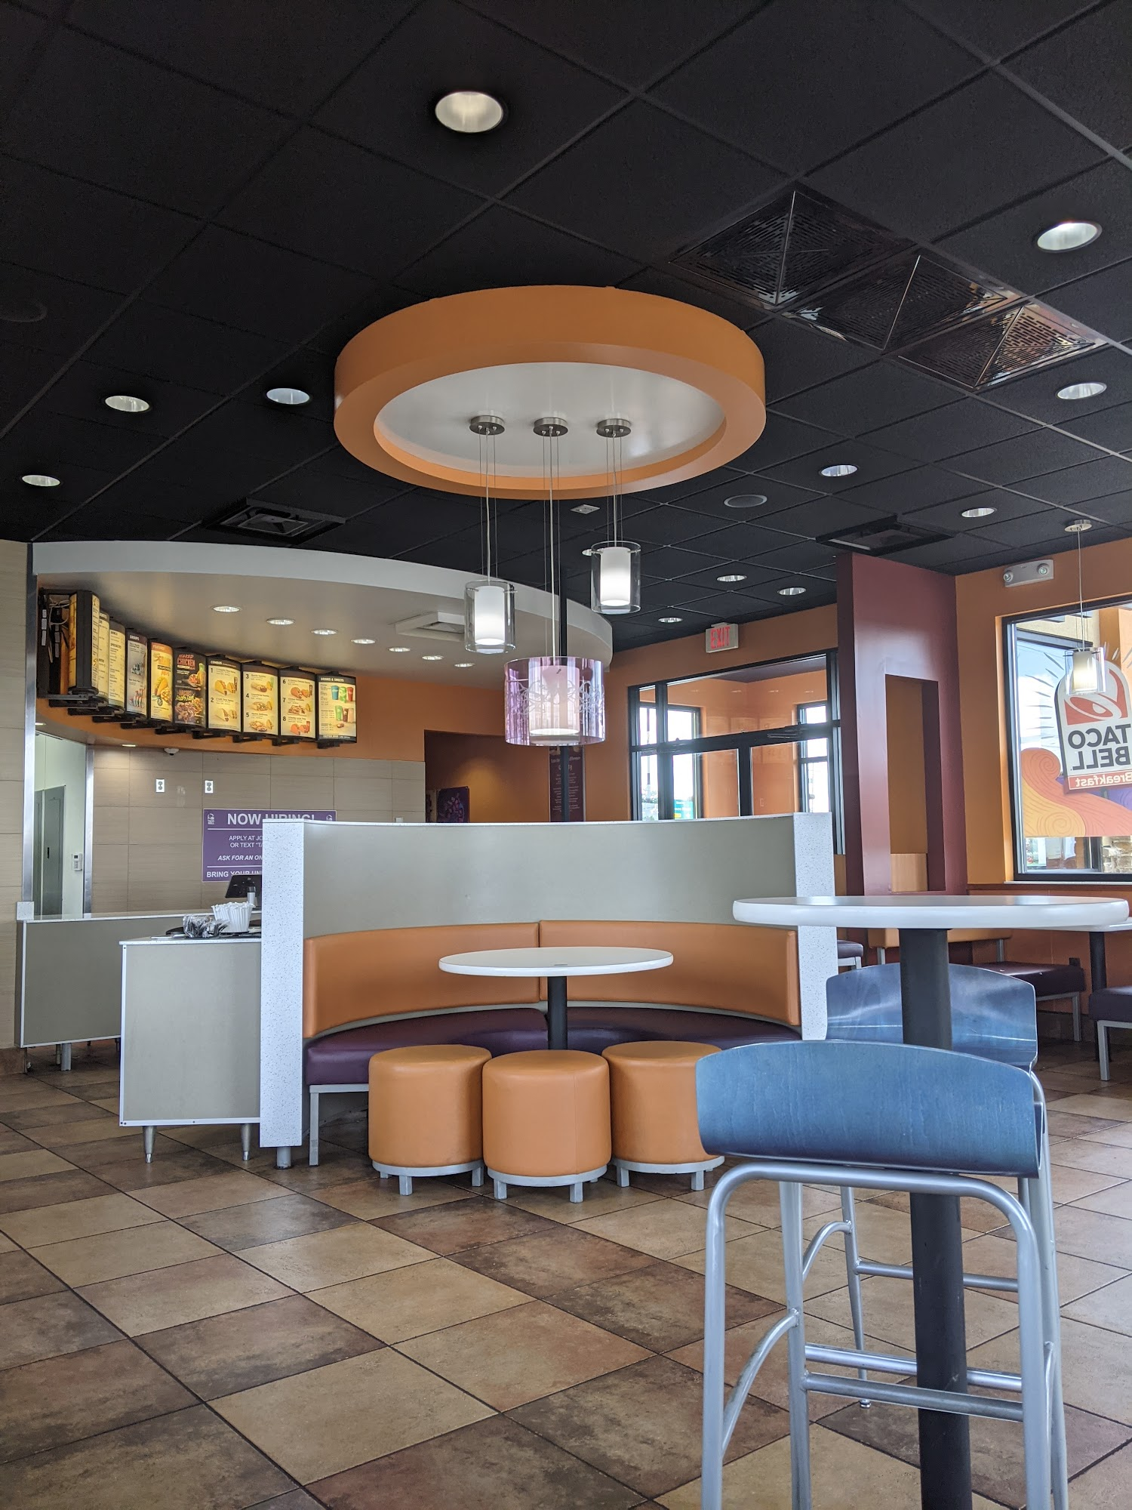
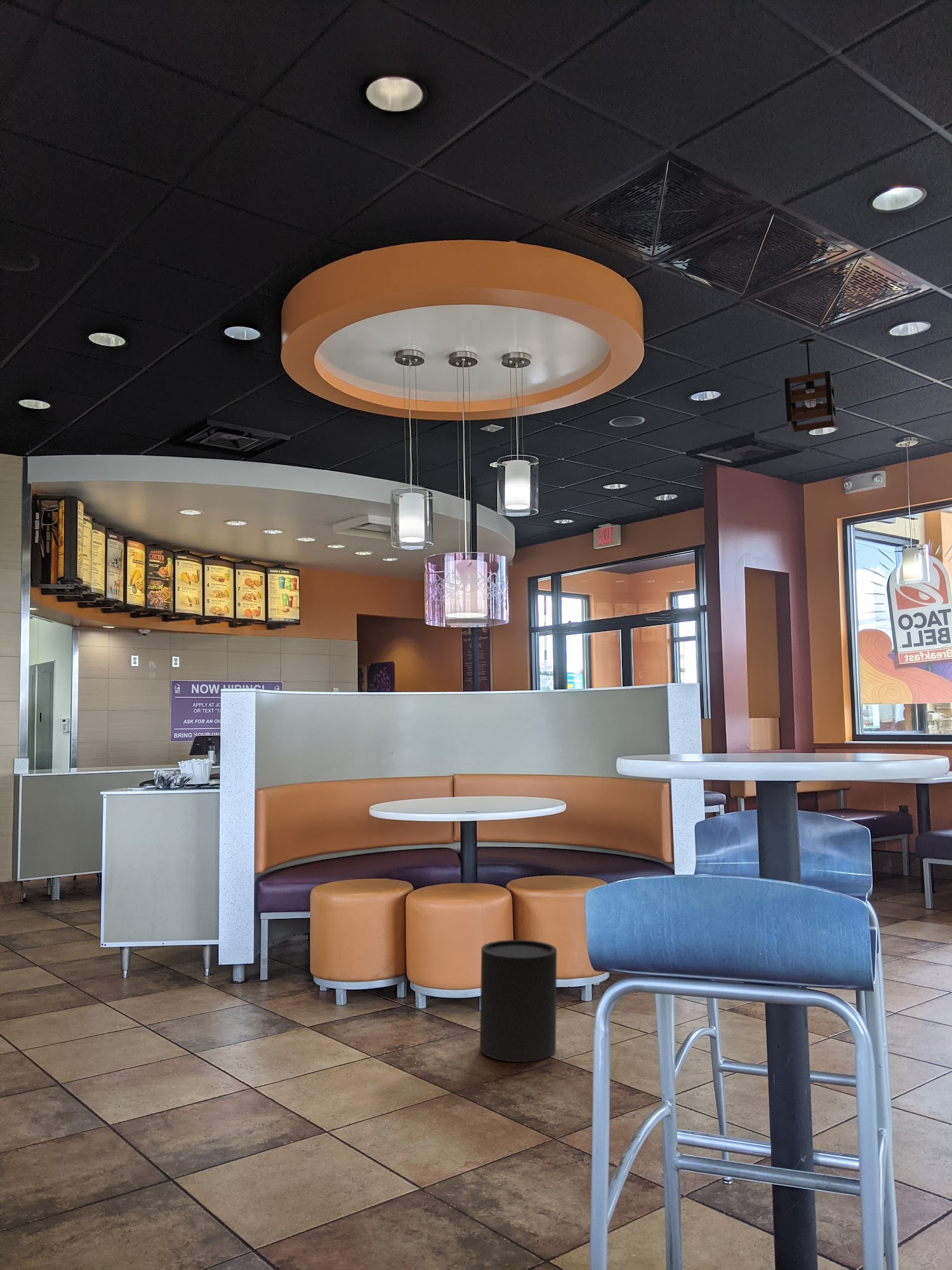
+ pendant light (809, 382)
+ trash can (518, 998)
